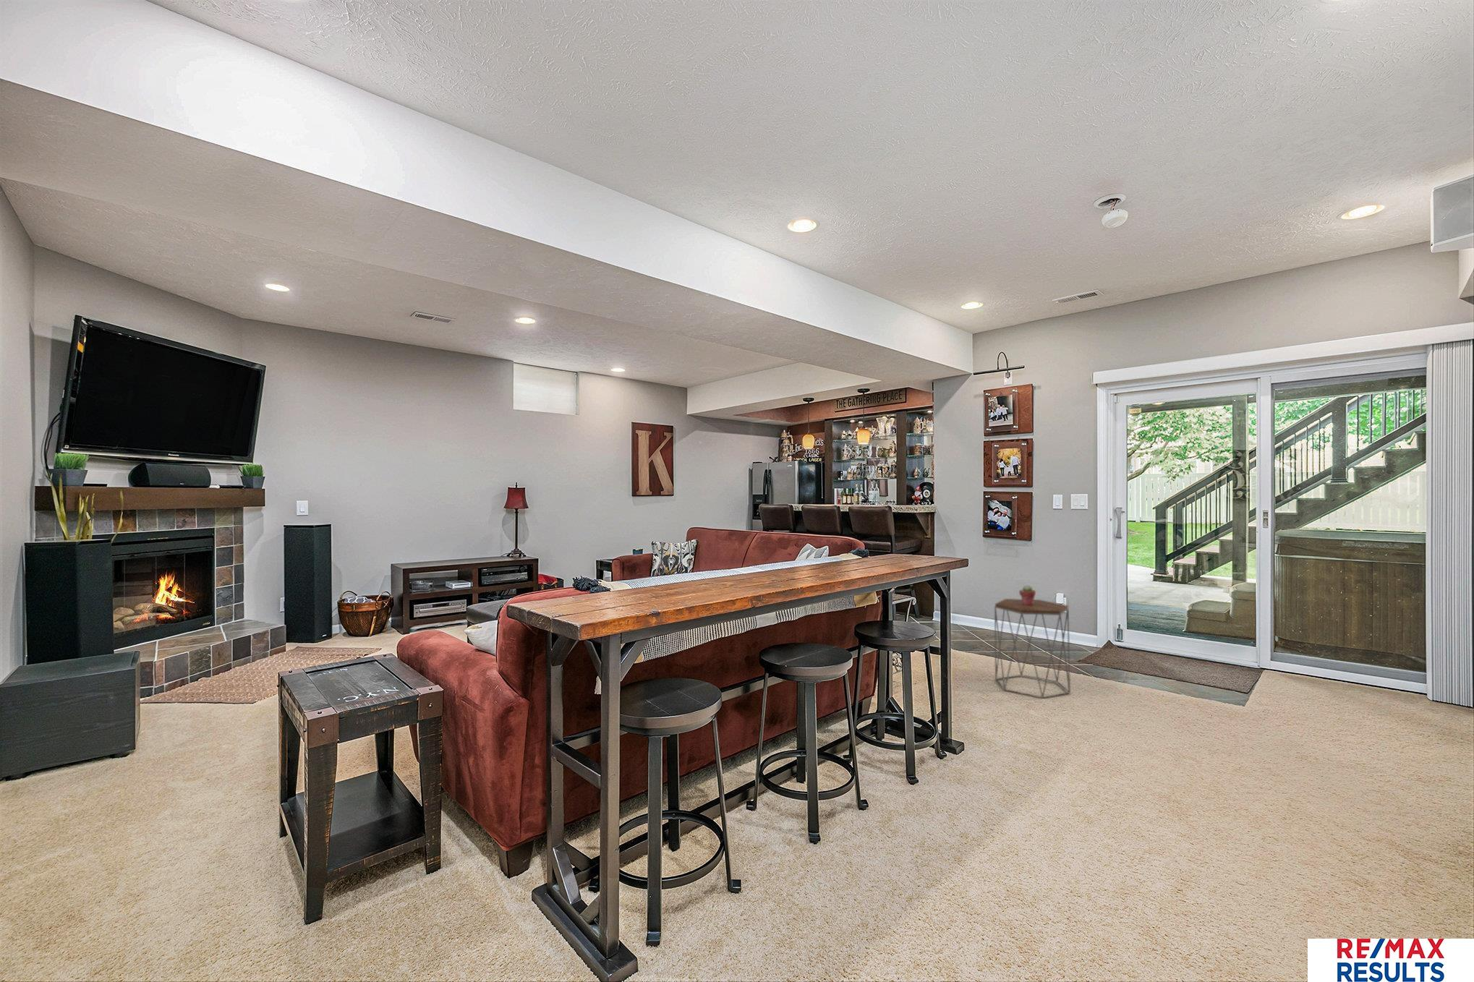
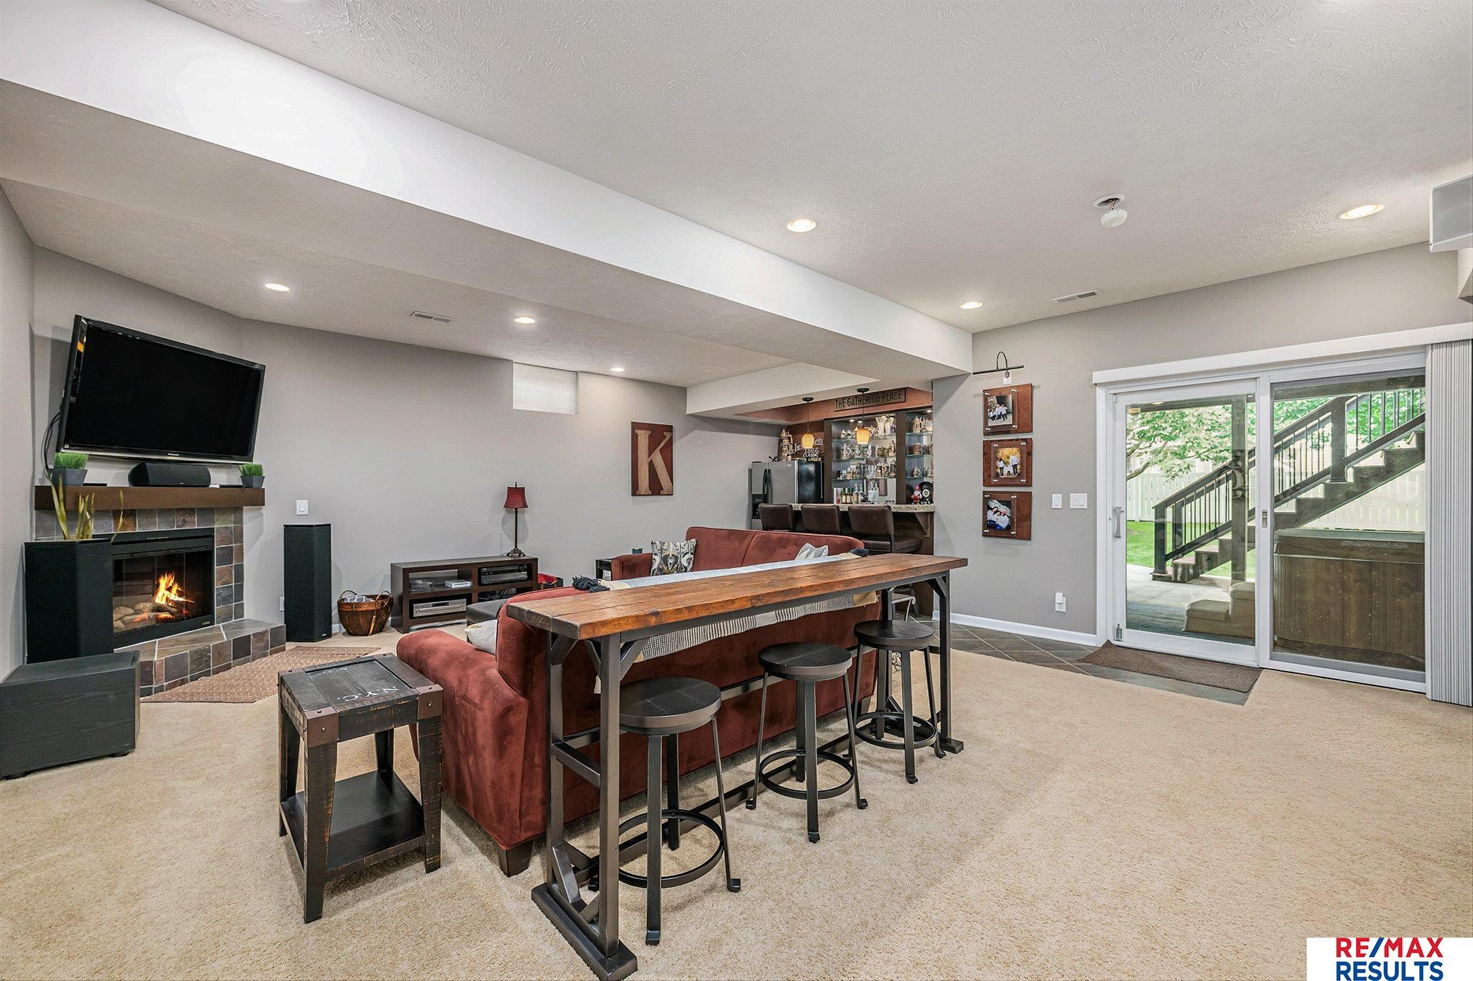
- side table (1030, 646)
- potted succulent (1027, 594)
